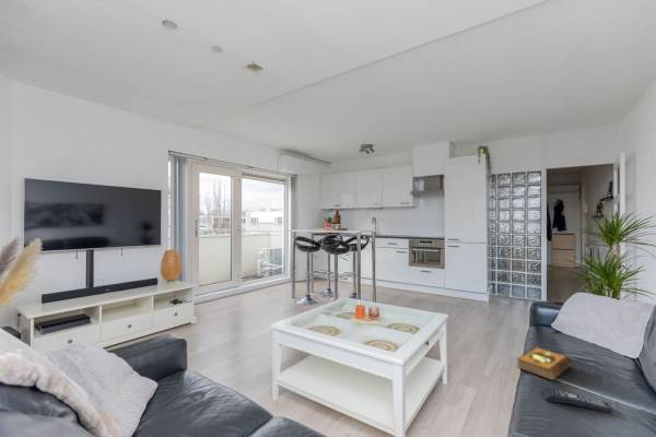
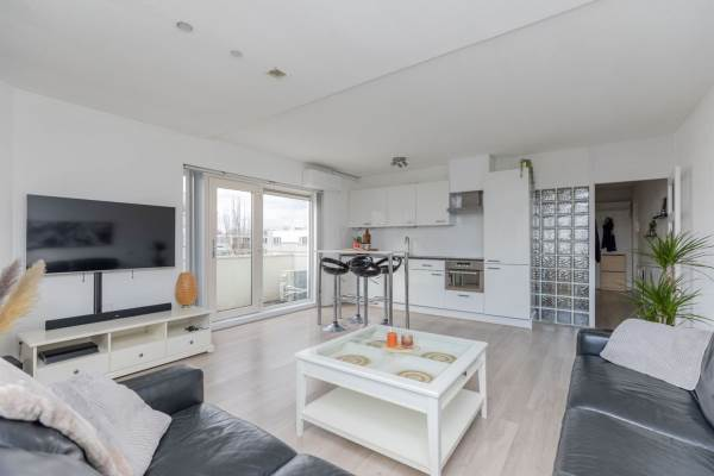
- hardback book (544, 363)
- remote control (575, 400)
